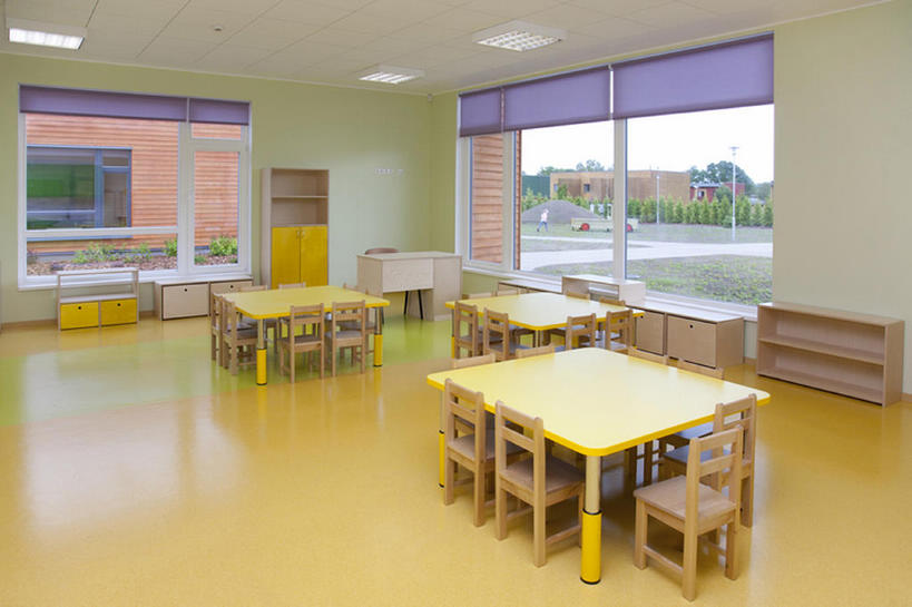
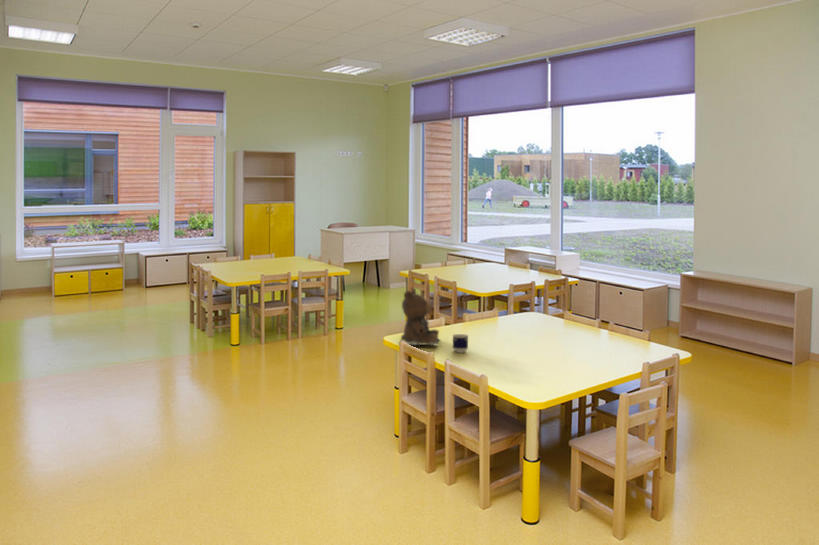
+ teddy bear (420, 315)
+ cup (460, 344)
